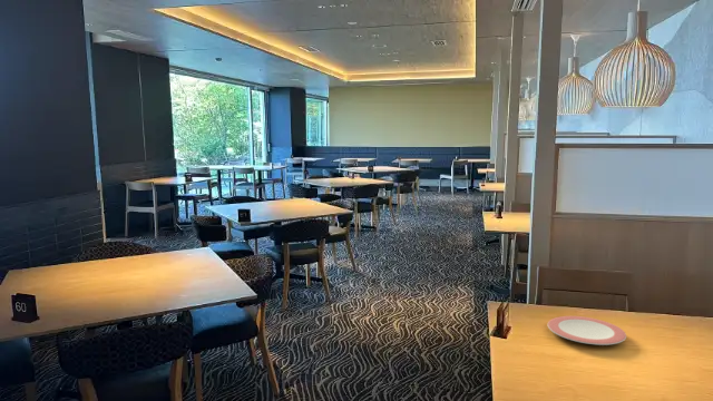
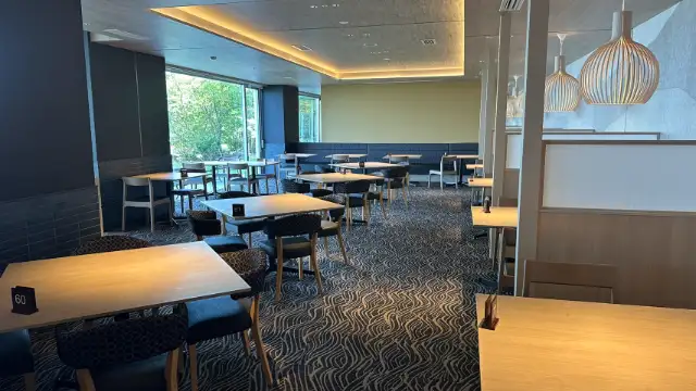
- plate (585, 331)
